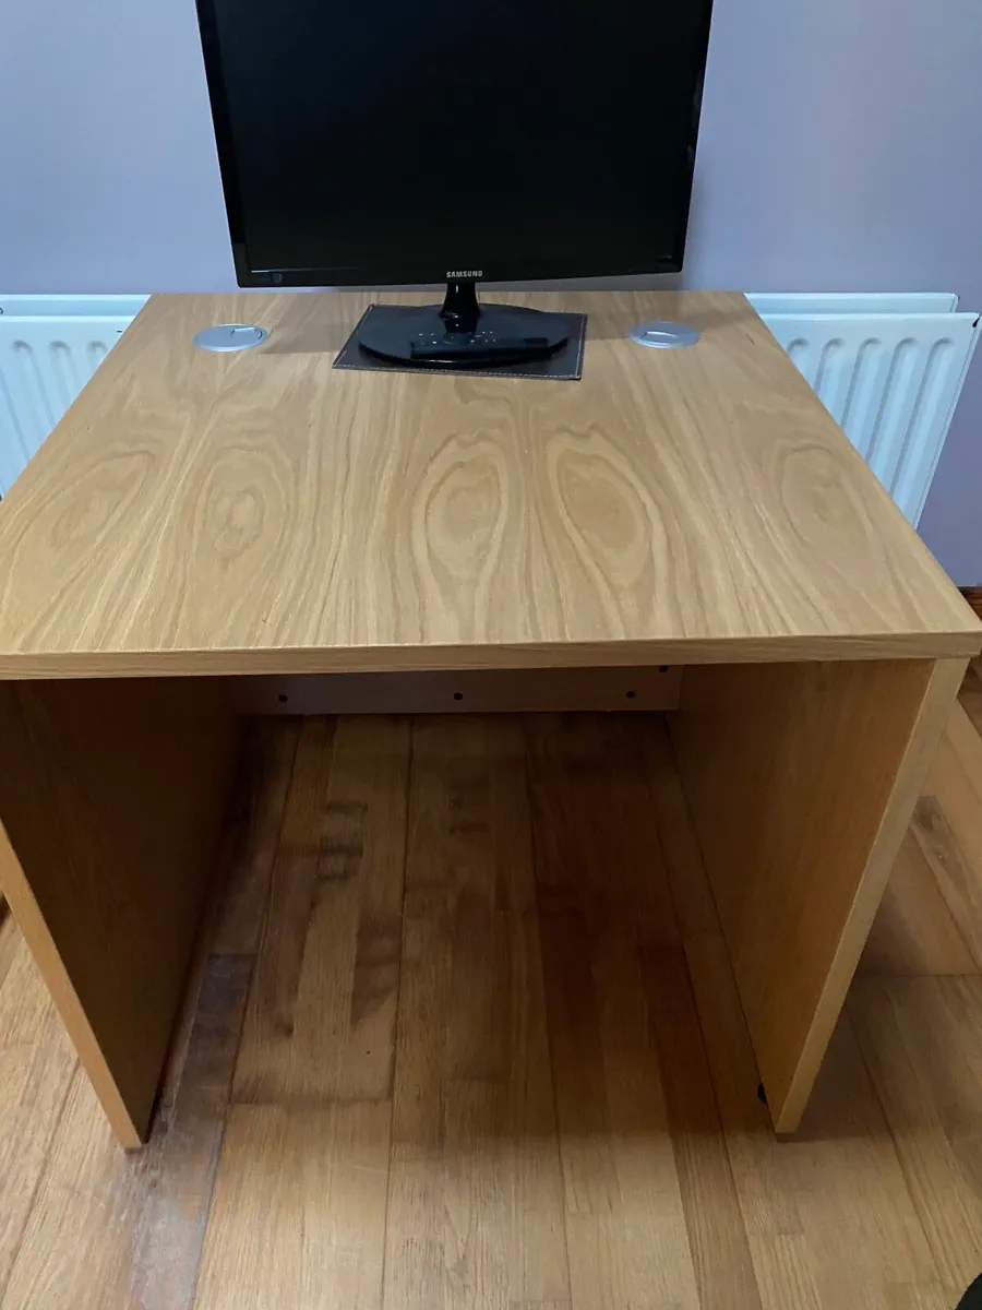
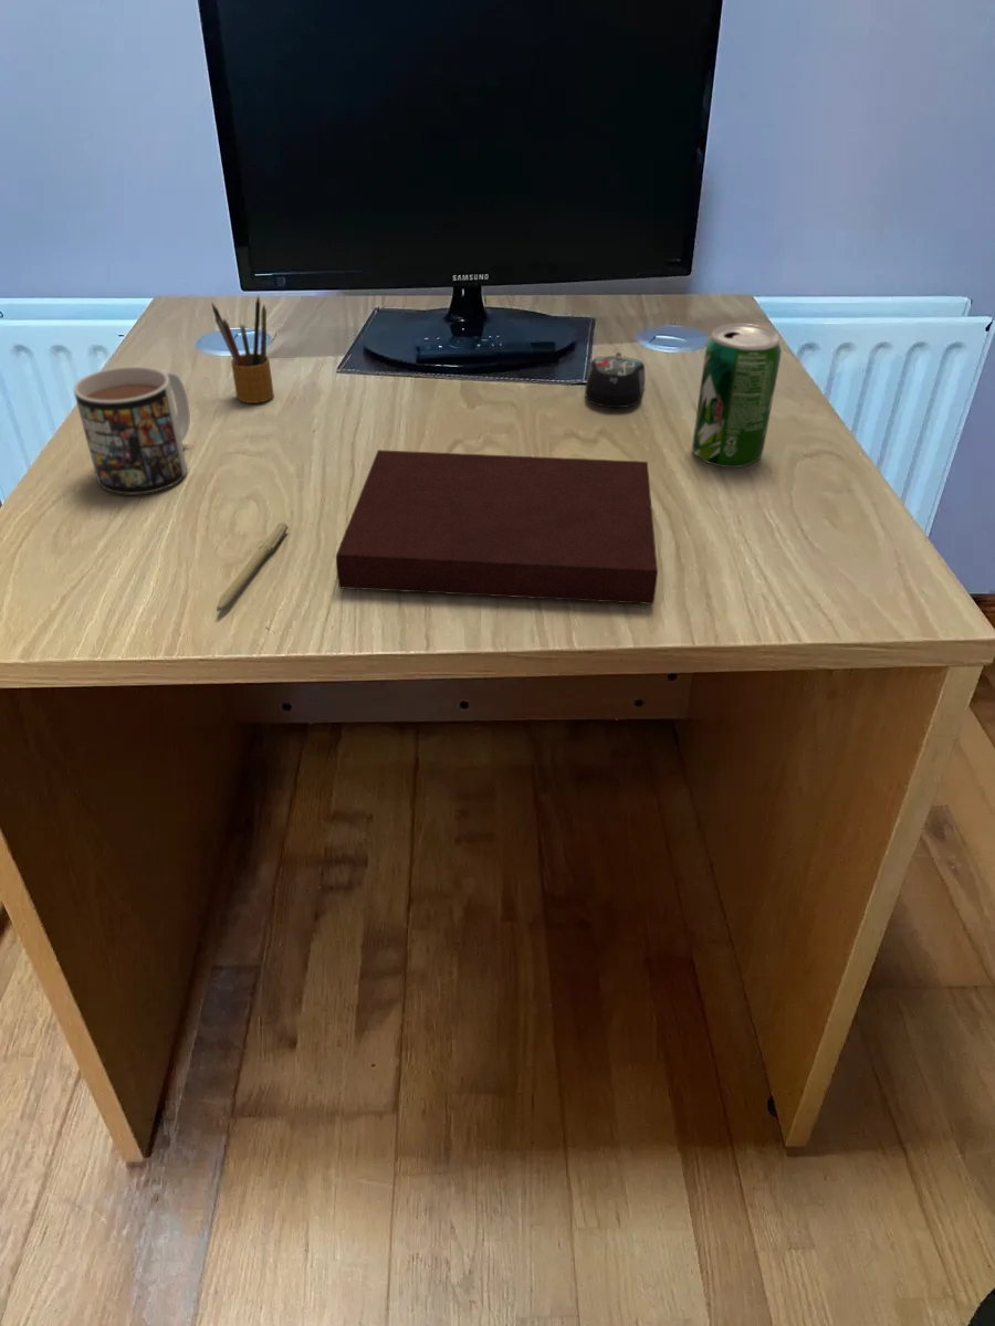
+ pencil box (249, 349)
+ mug (145, 421)
+ computer mouse (616, 373)
+ soda can (735, 396)
+ pencil (253, 565)
+ notebook (503, 520)
